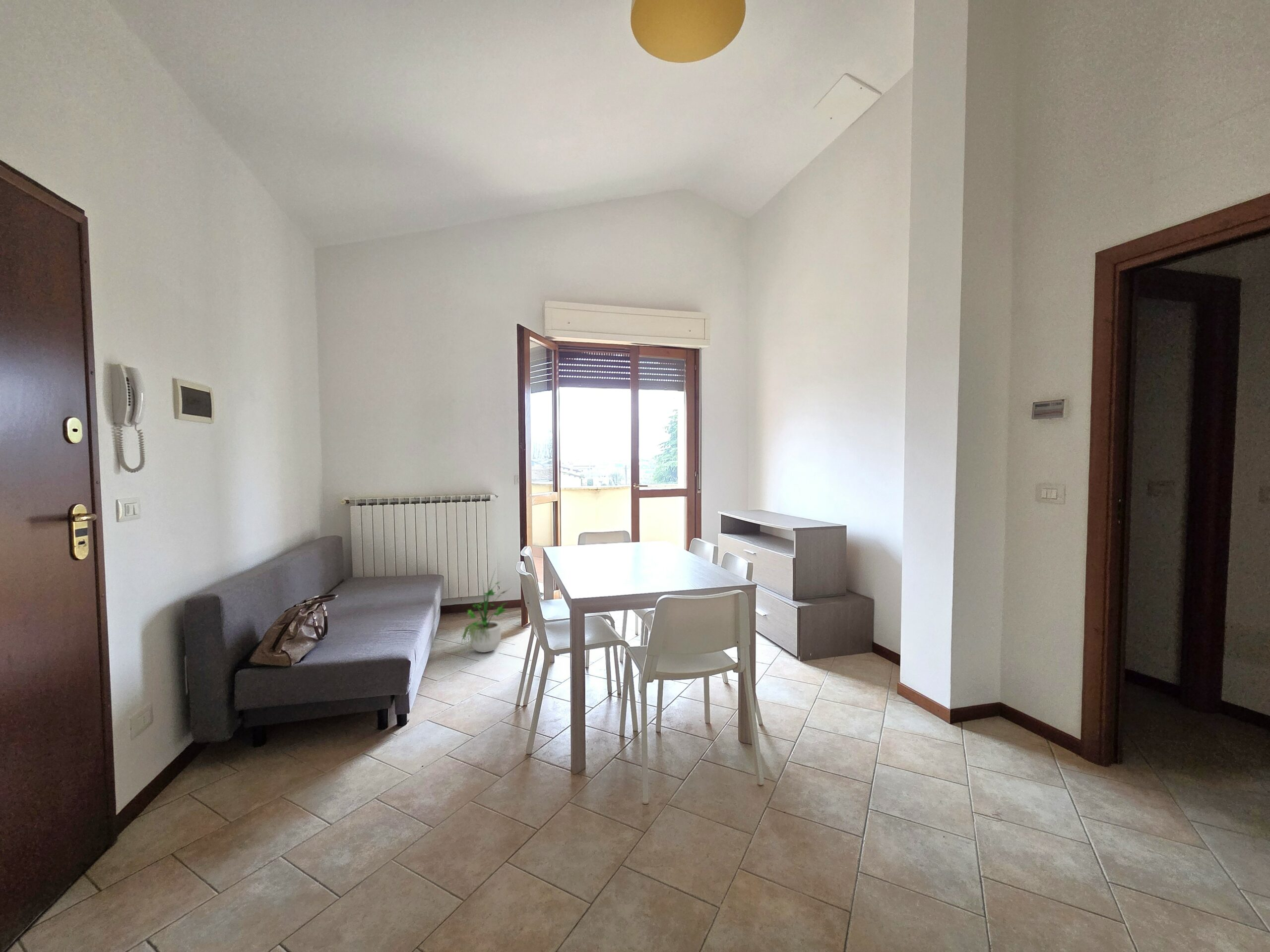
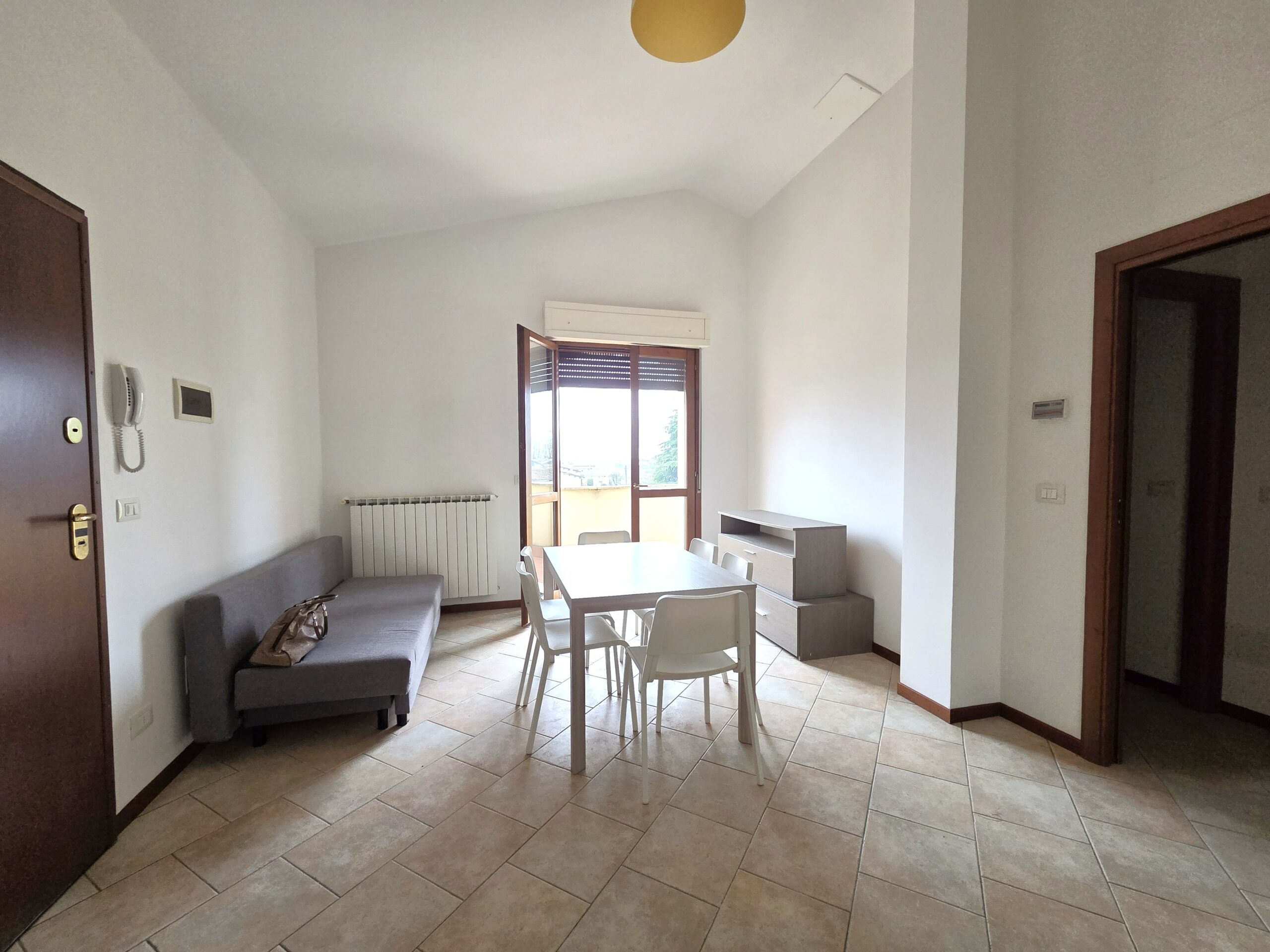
- potted plant (484, 612)
